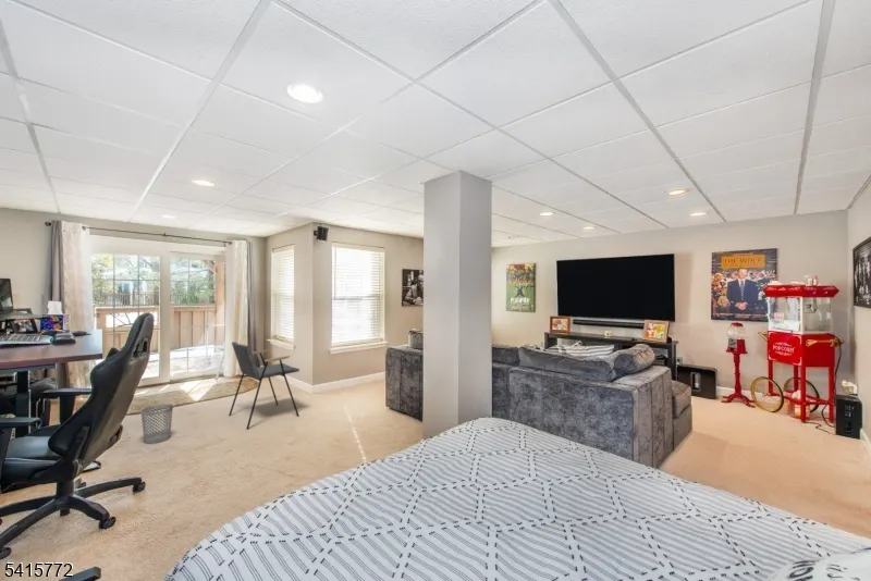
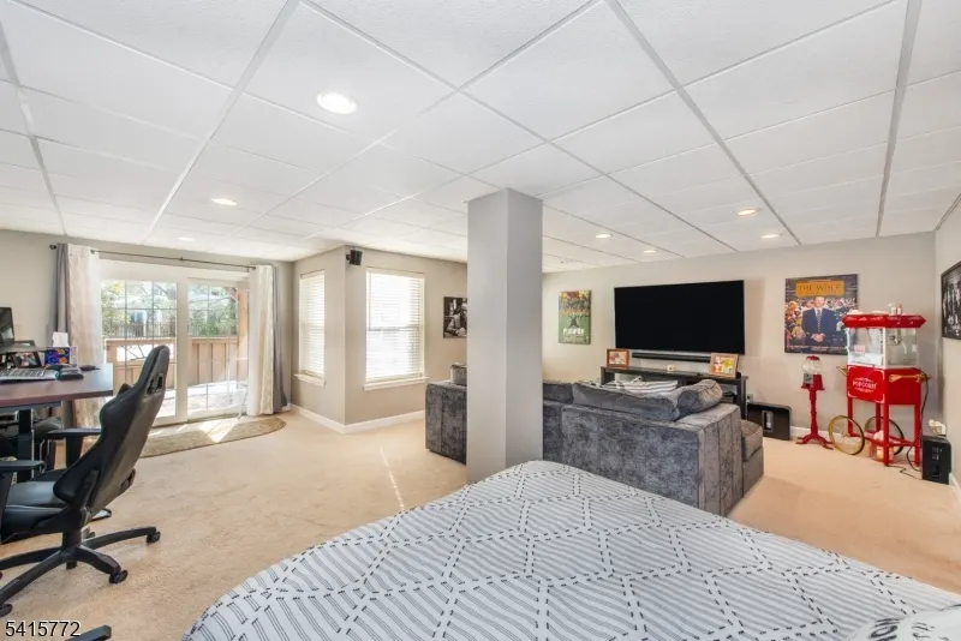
- armchair (263, 378)
- wastebasket (157, 423)
